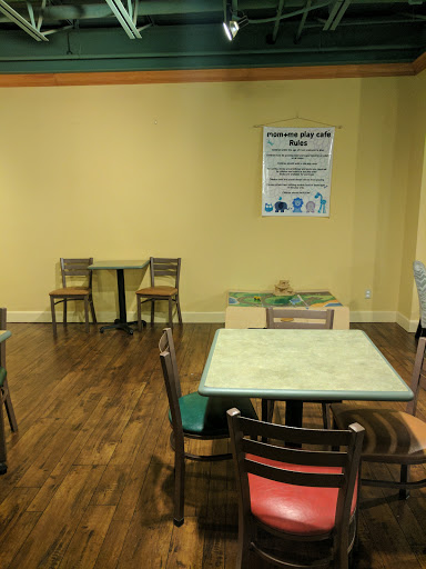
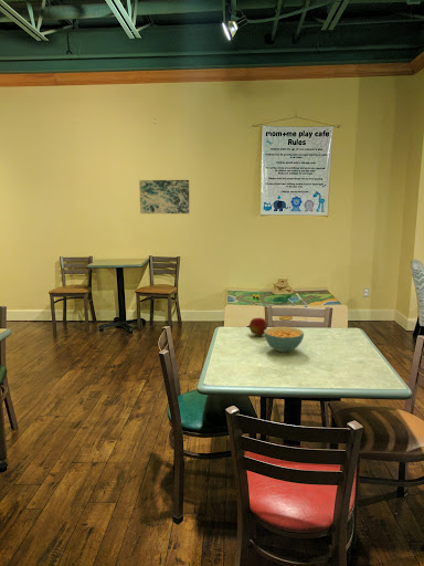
+ wall art (165, 197)
+ fruit (256, 326)
+ cereal bowl (283, 340)
